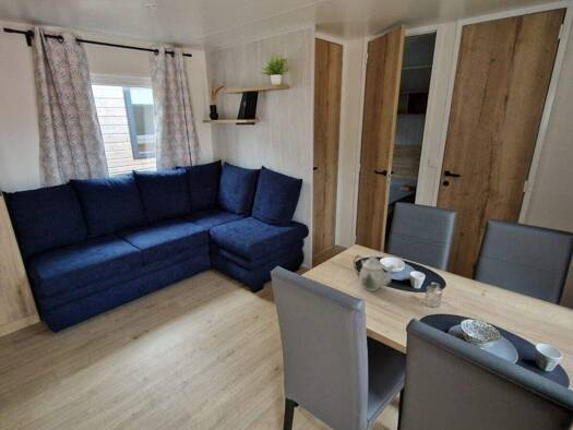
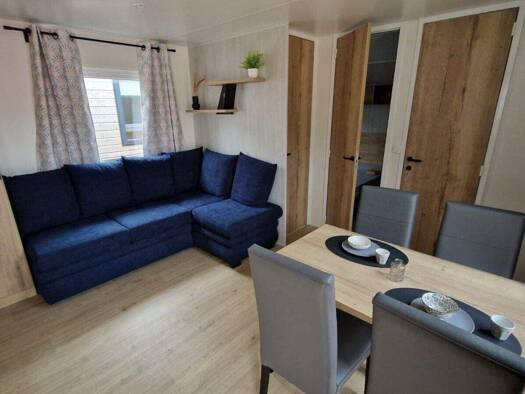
- teapot (372, 271)
